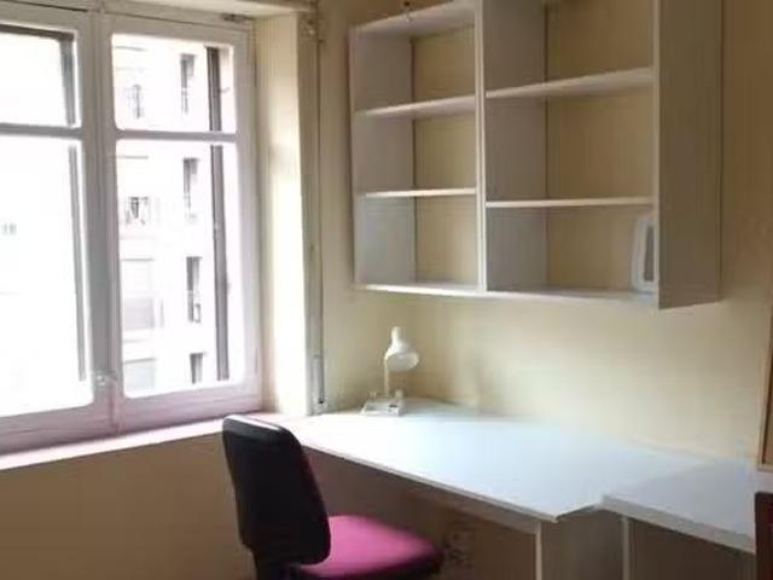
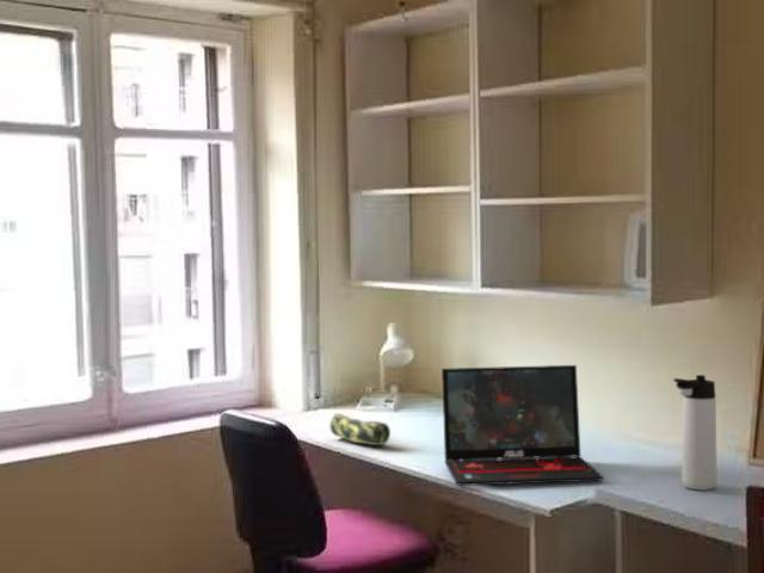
+ pencil case (358, 430)
+ laptop (519, 423)
+ thermos bottle (694, 432)
